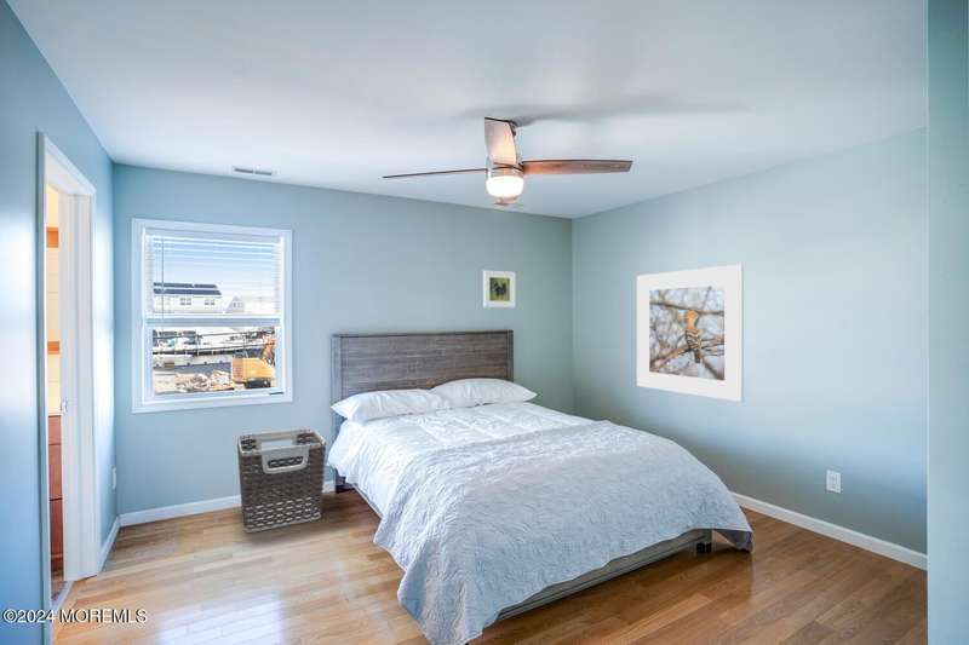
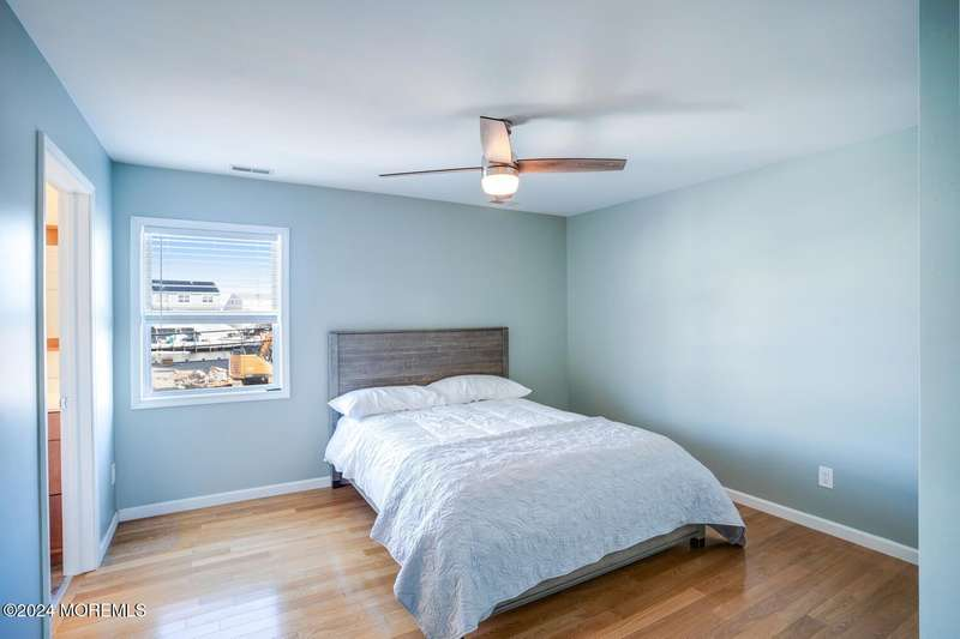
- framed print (499, 289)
- clothes hamper (281, 476)
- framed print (684, 332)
